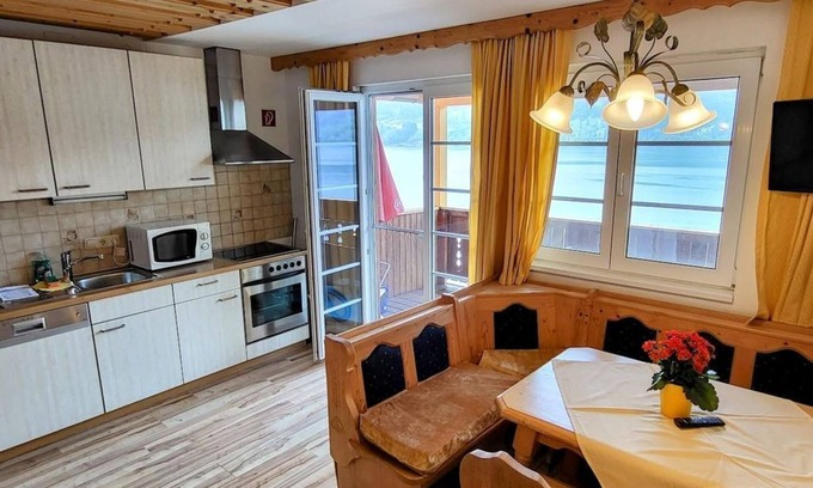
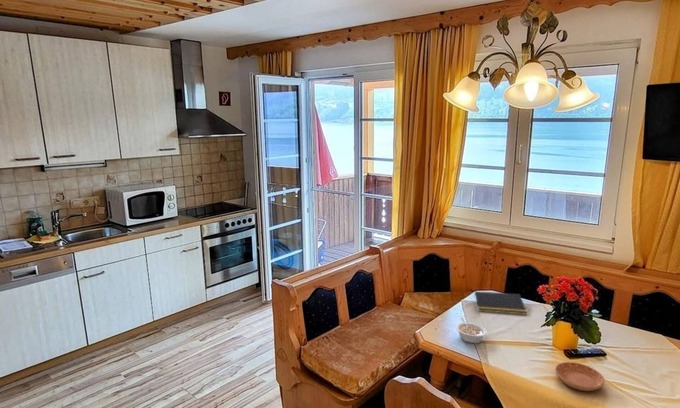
+ saucer (578, 377)
+ legume (469, 332)
+ notepad (499, 302)
